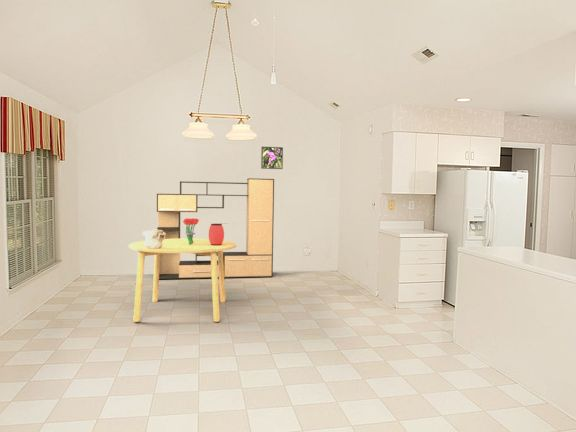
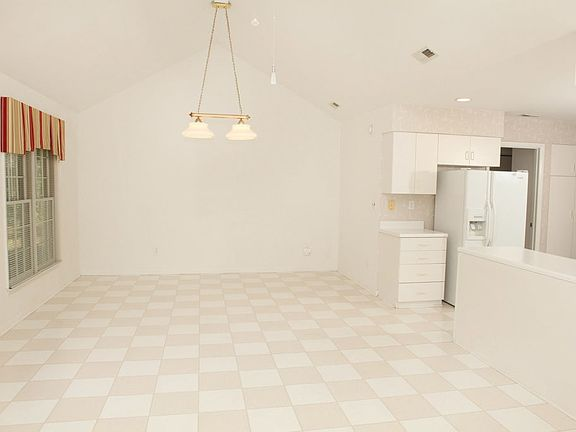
- lantern (218, 234)
- media console (215, 207)
- dining table (183, 252)
- ceramic vessel (155, 237)
- bouquet (190, 231)
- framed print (272, 157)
